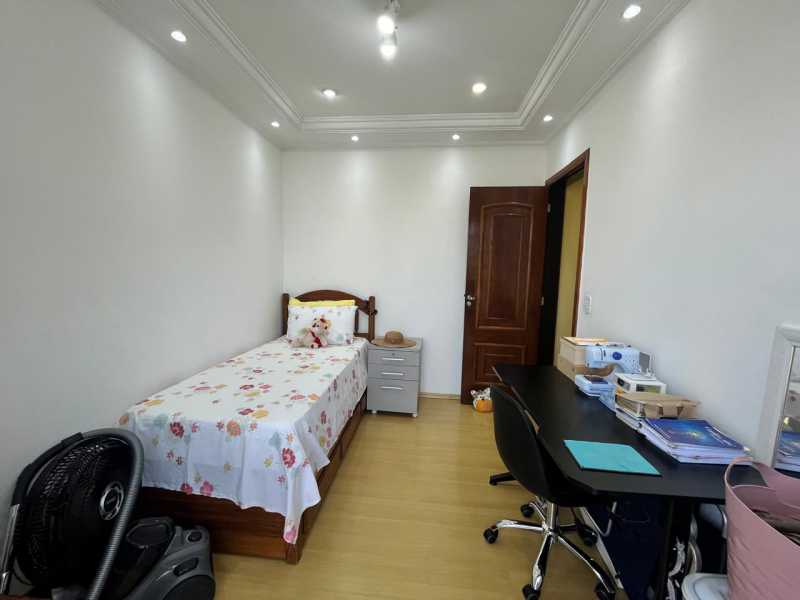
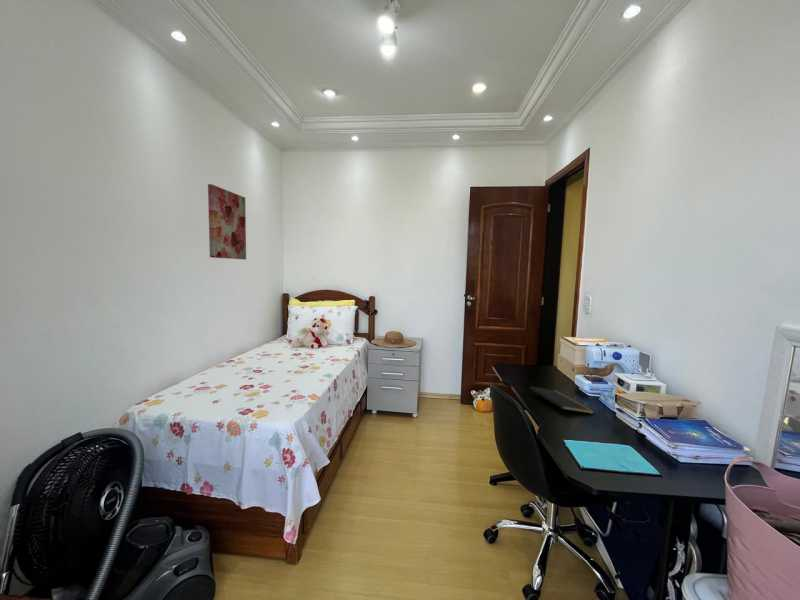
+ notepad (559, 399)
+ wall art (228, 225)
